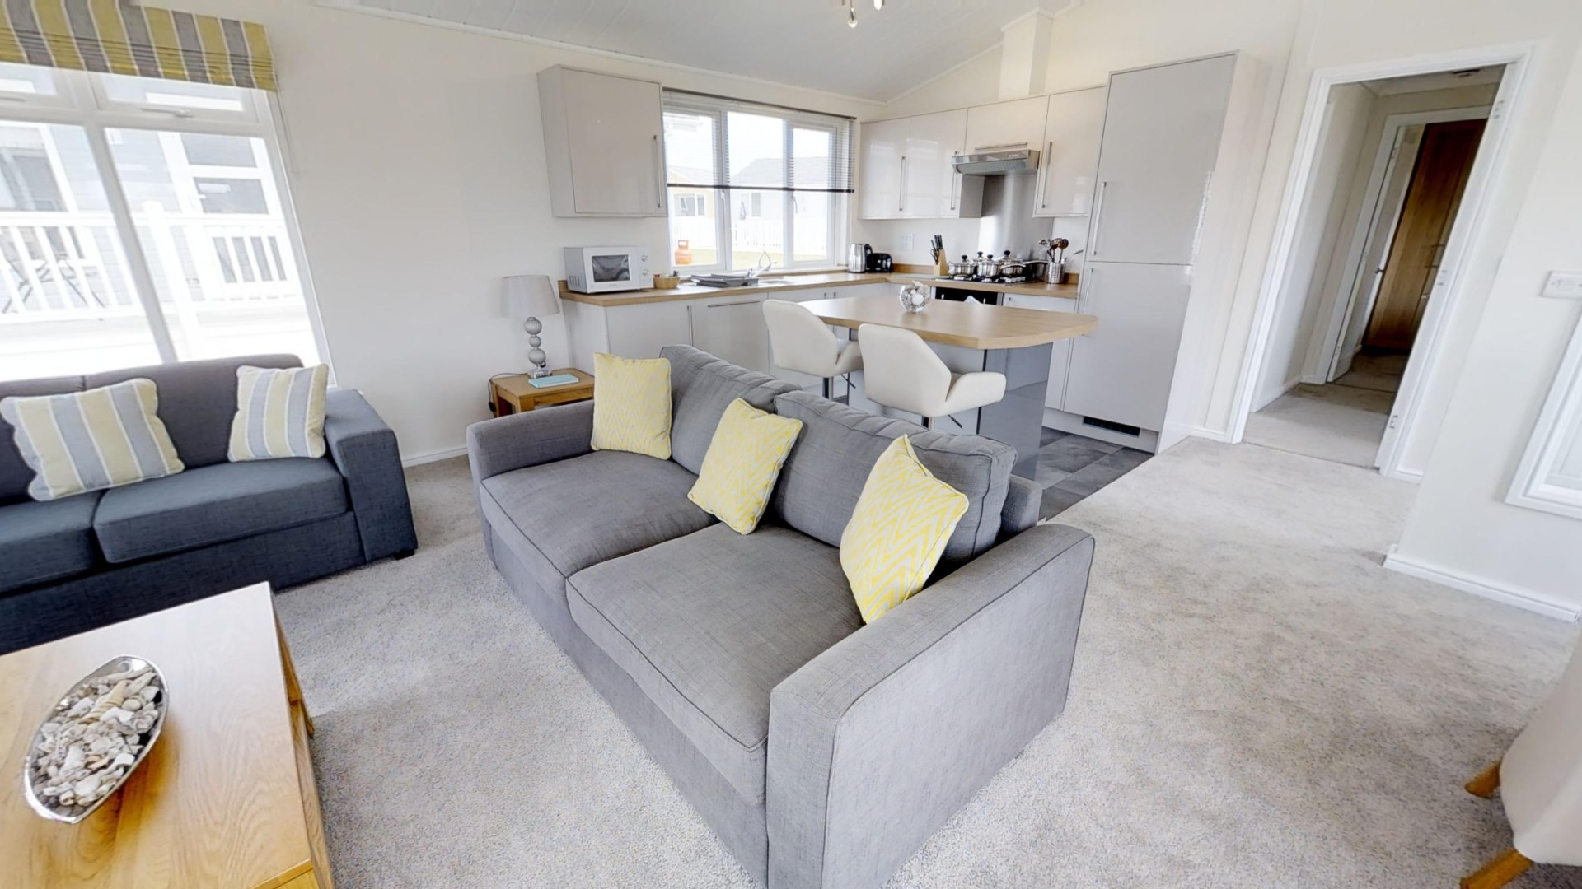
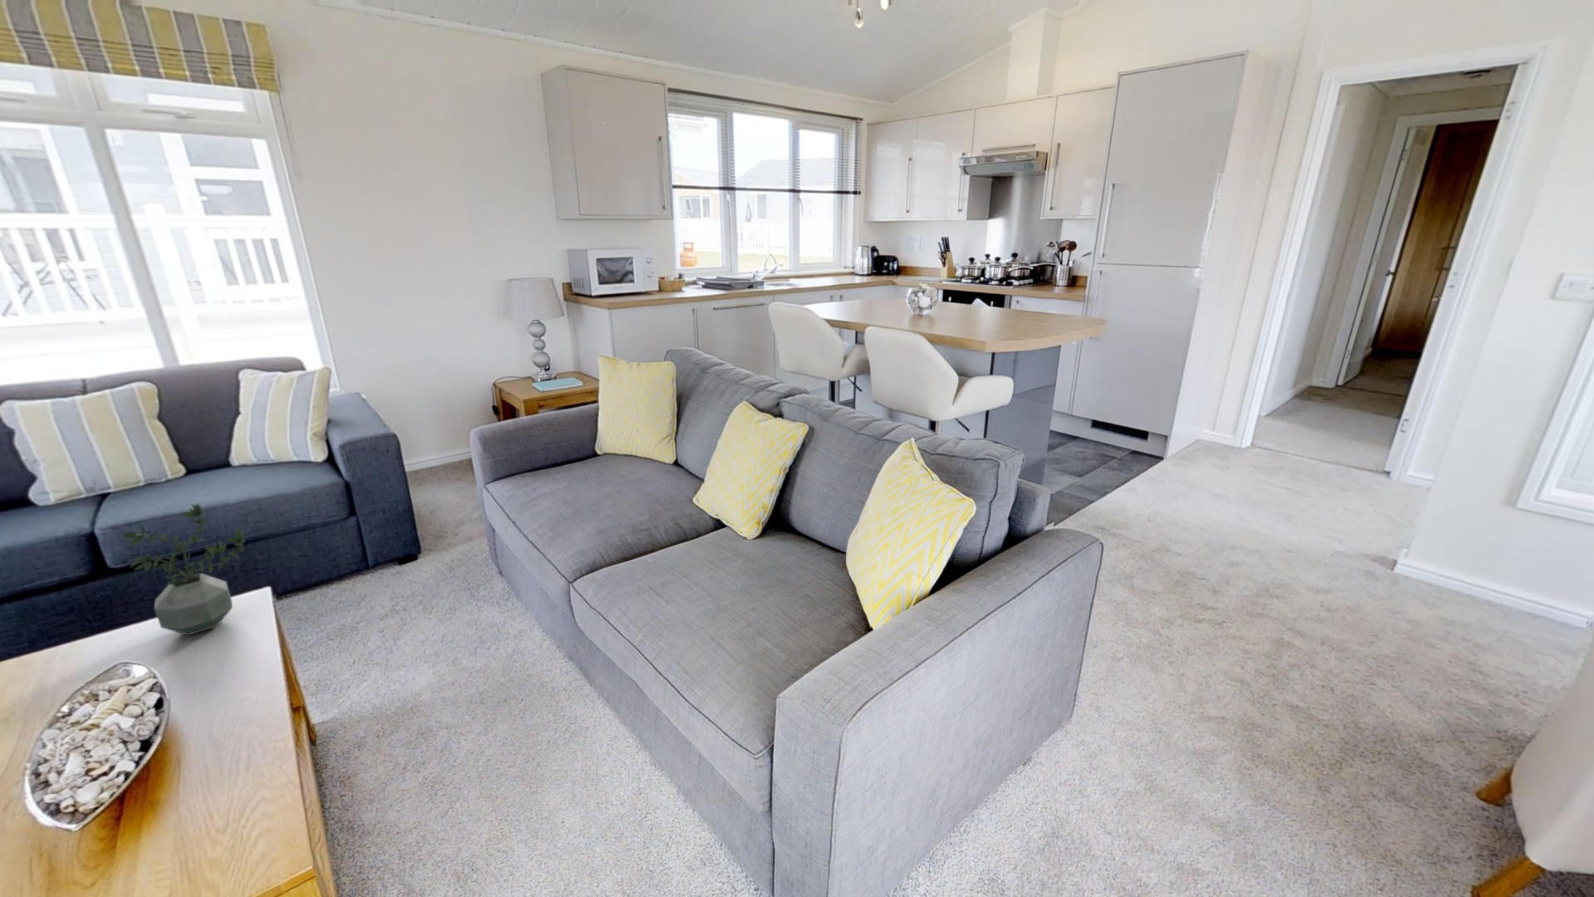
+ potted plant (196, 567)
